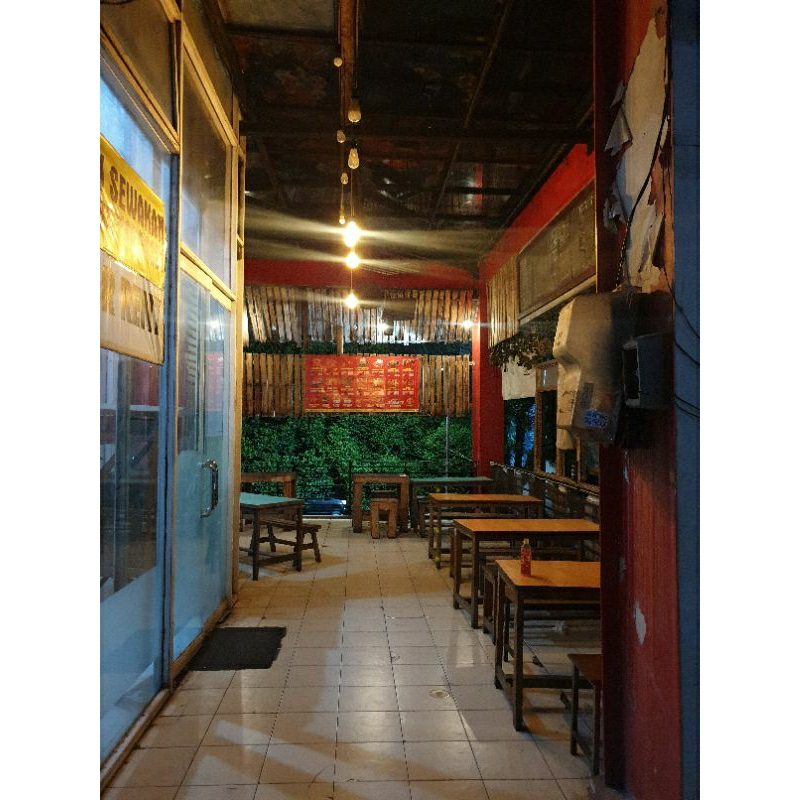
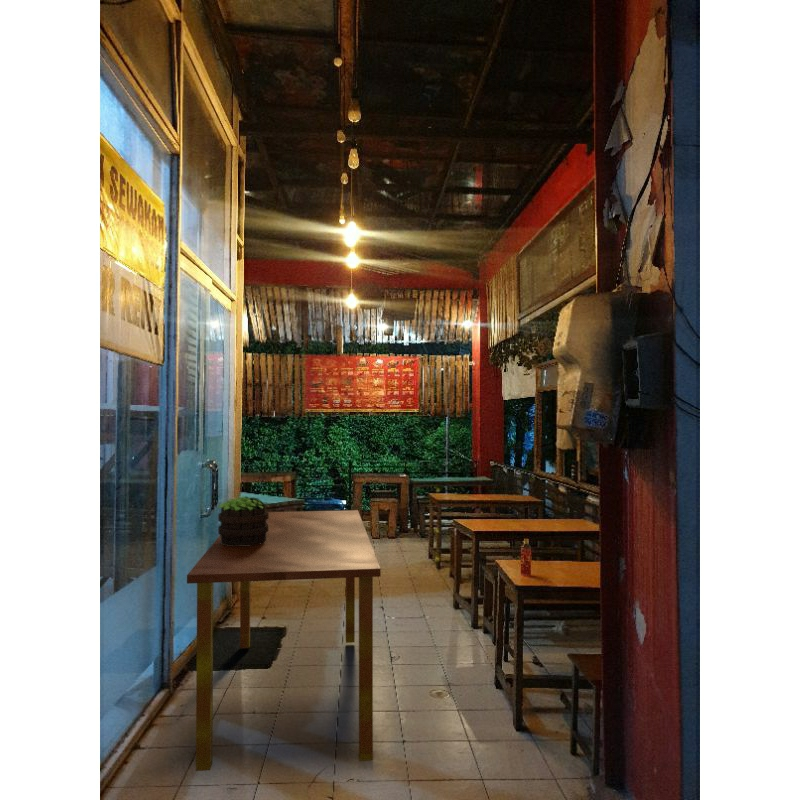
+ dining table (293, 579)
+ potted plant (243, 518)
